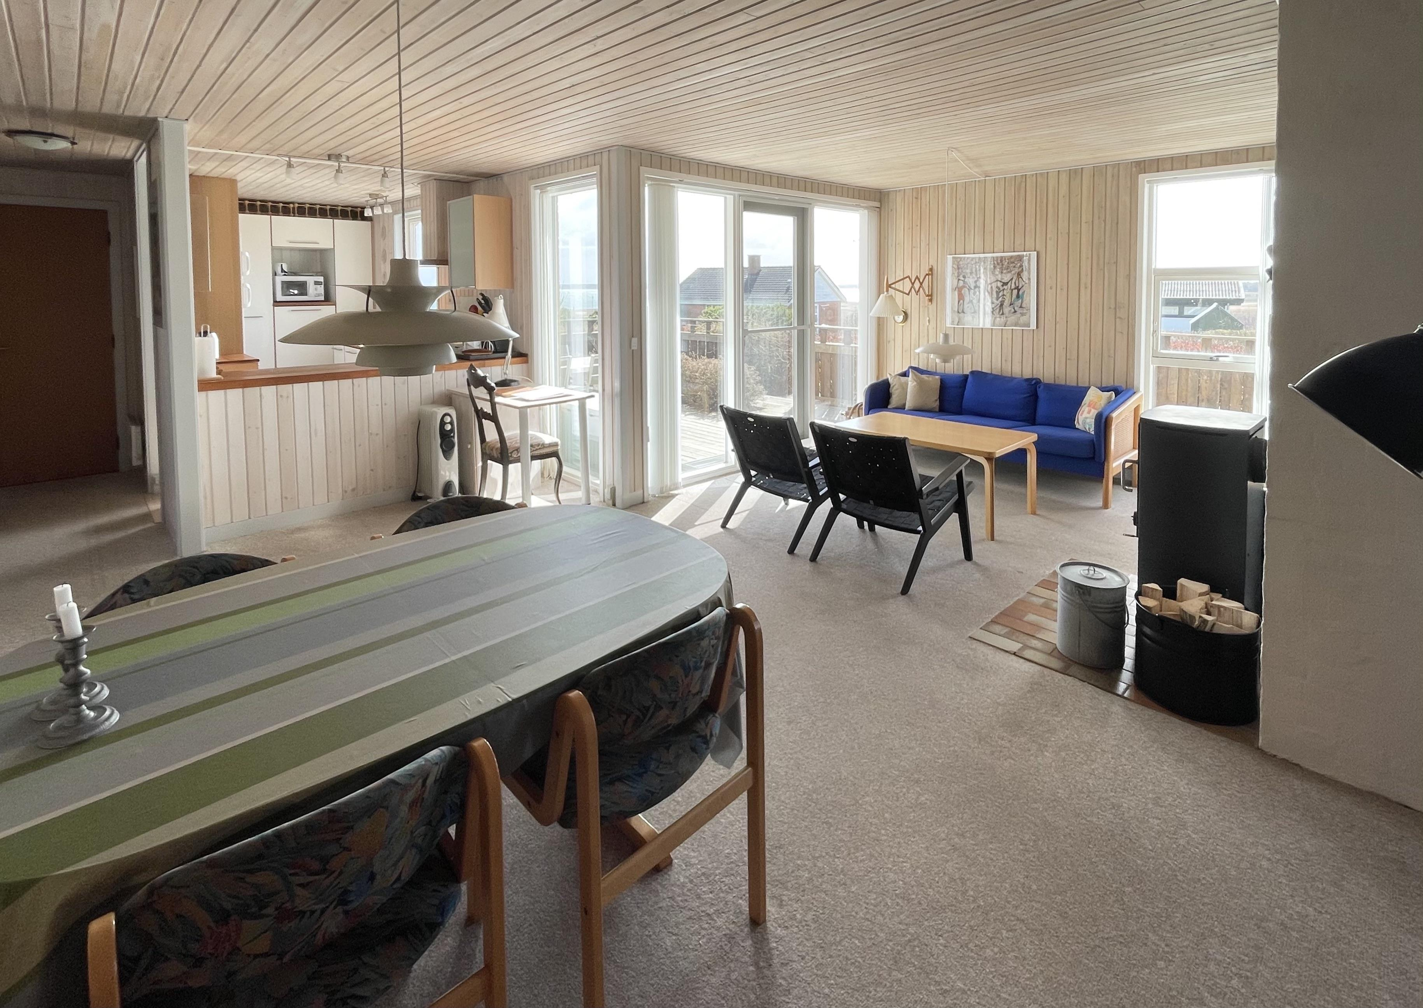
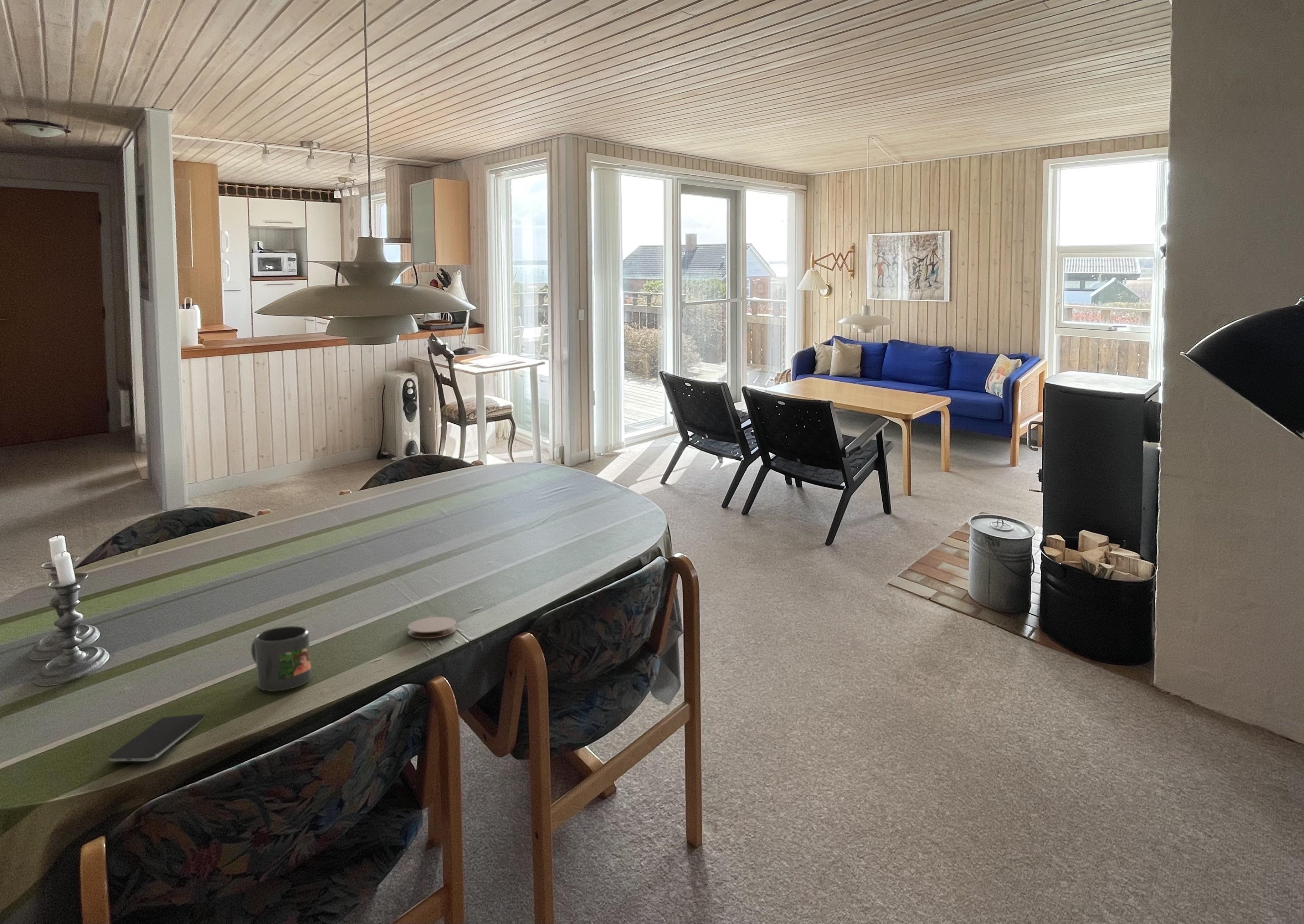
+ smartphone (160, 736)
+ coaster (432, 627)
+ mug (278, 656)
